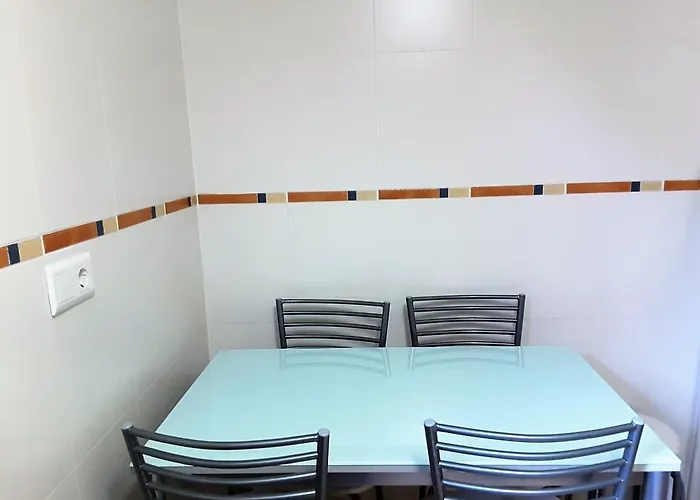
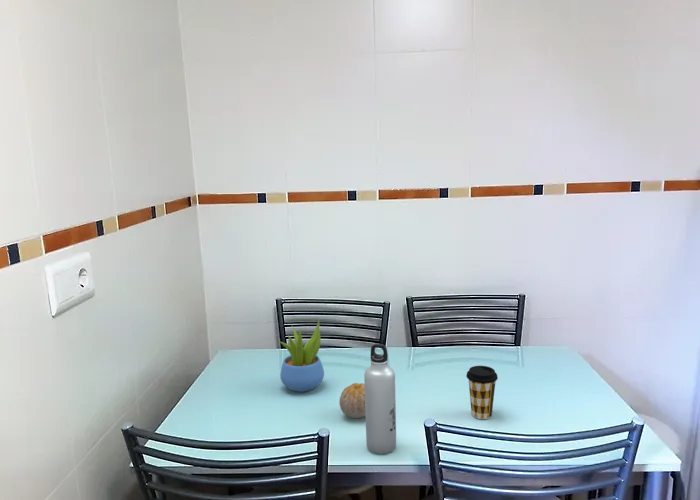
+ fruit (357, 400)
+ coffee cup (481, 392)
+ succulent plant (301, 354)
+ water bottle (380, 396)
